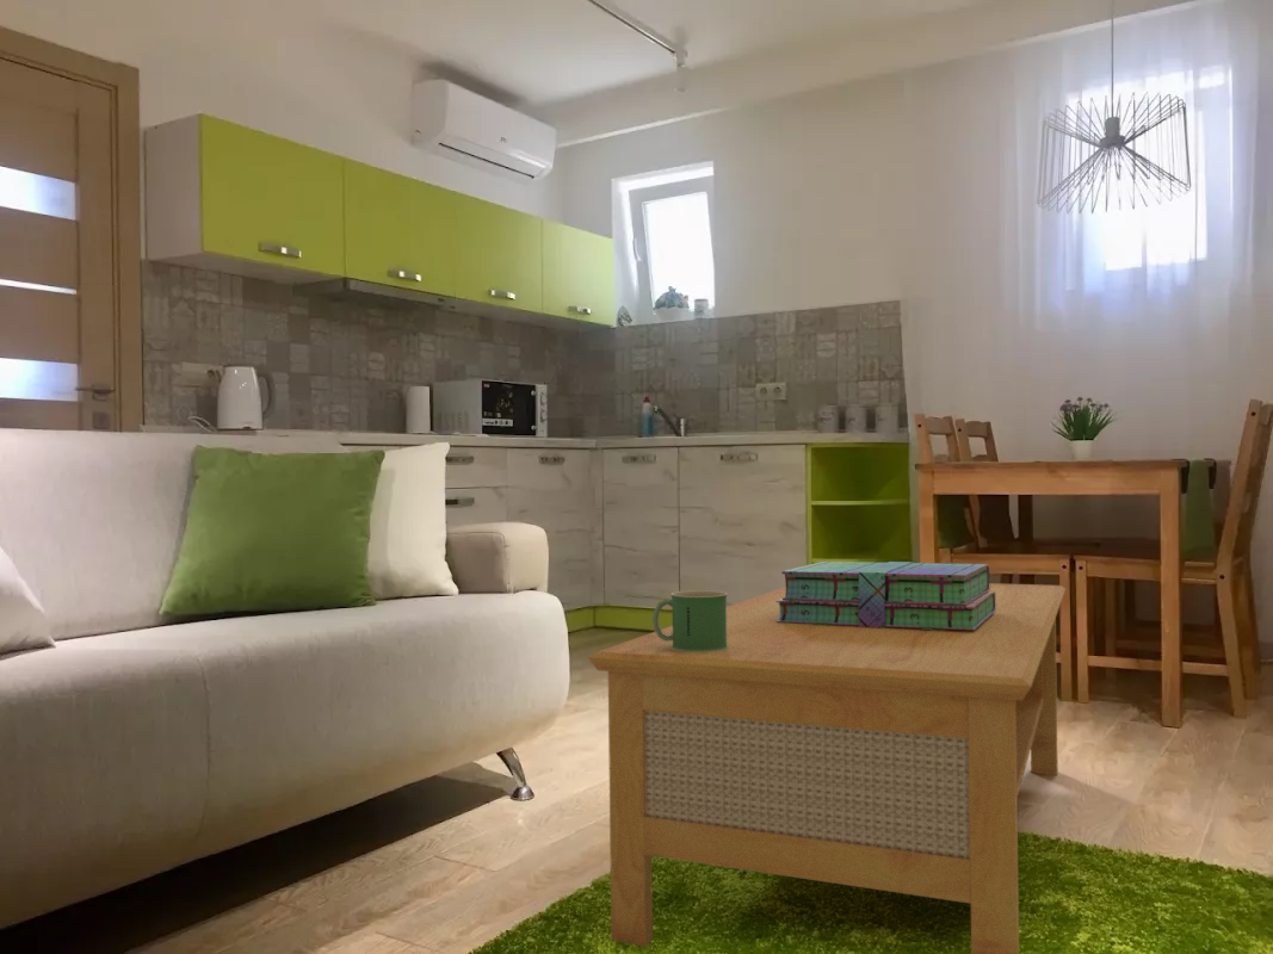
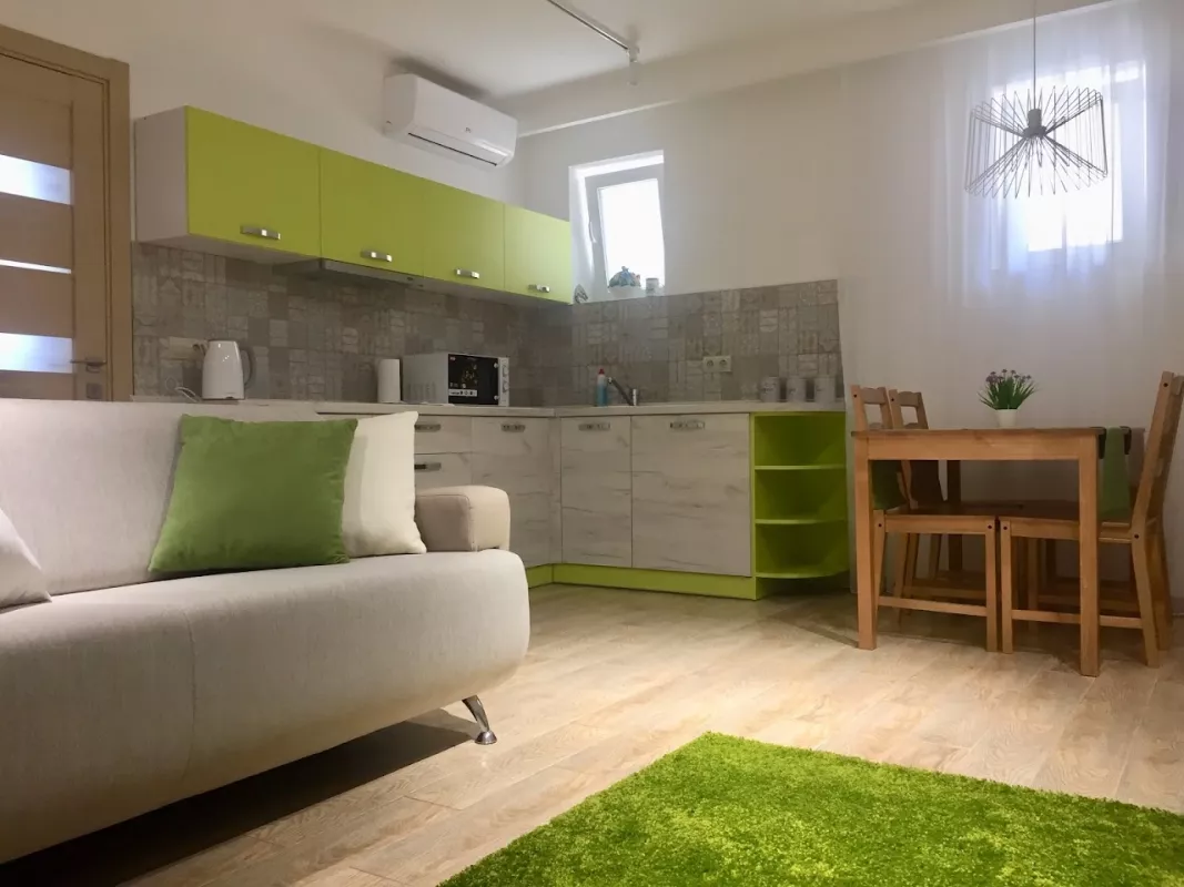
- coffee table (880, 724)
- mug (690, 619)
- stack of books (888, 590)
